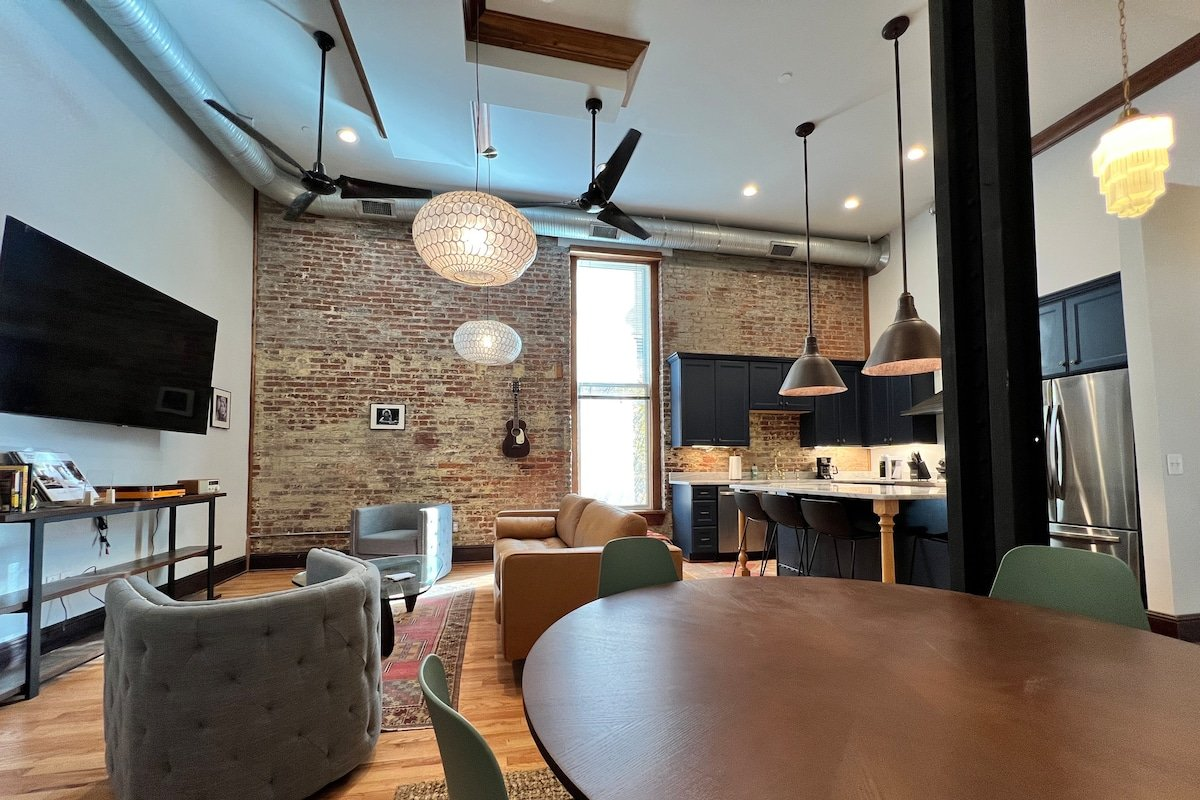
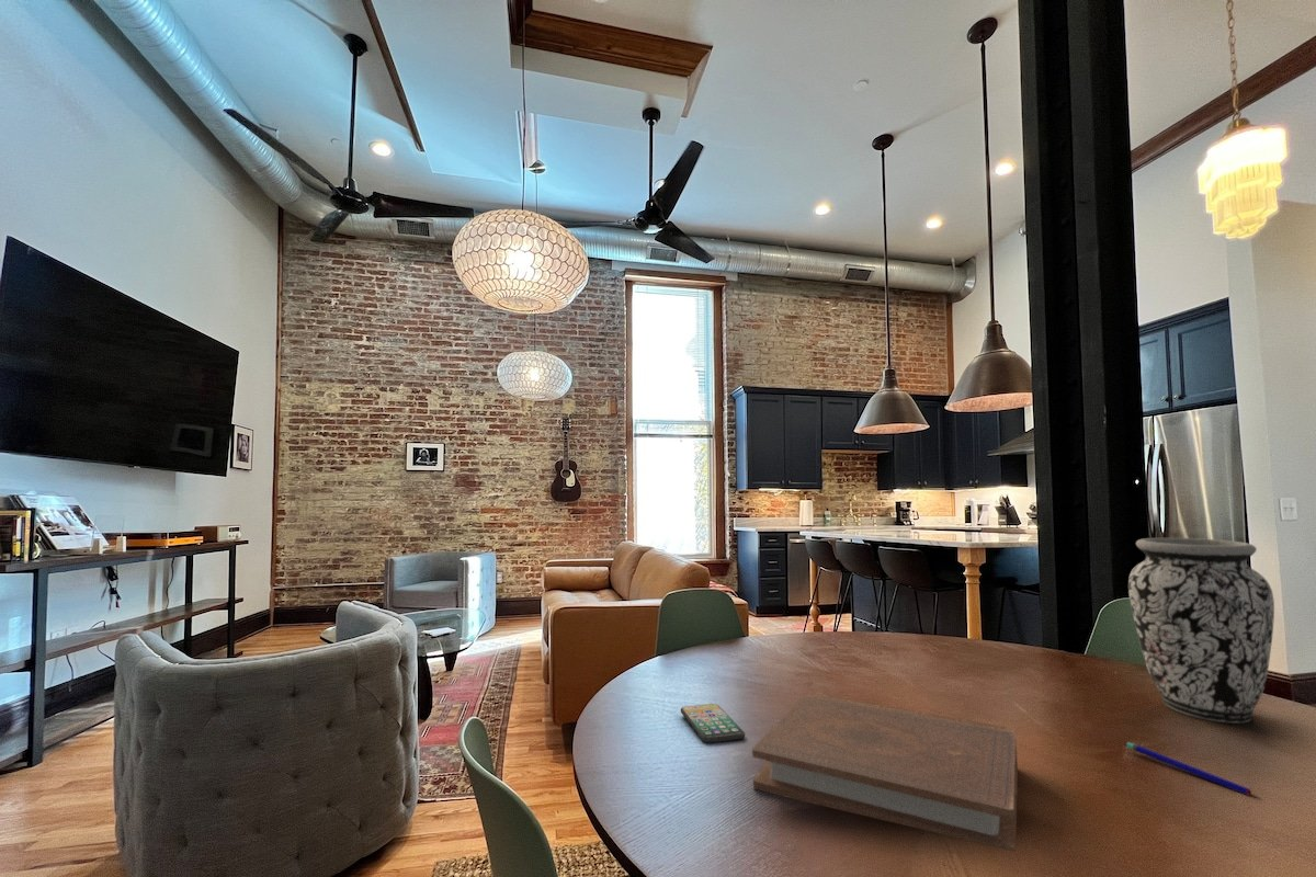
+ book (888, 755)
+ smartphone (711, 721)
+ pen (1182, 765)
+ vase (1199, 626)
